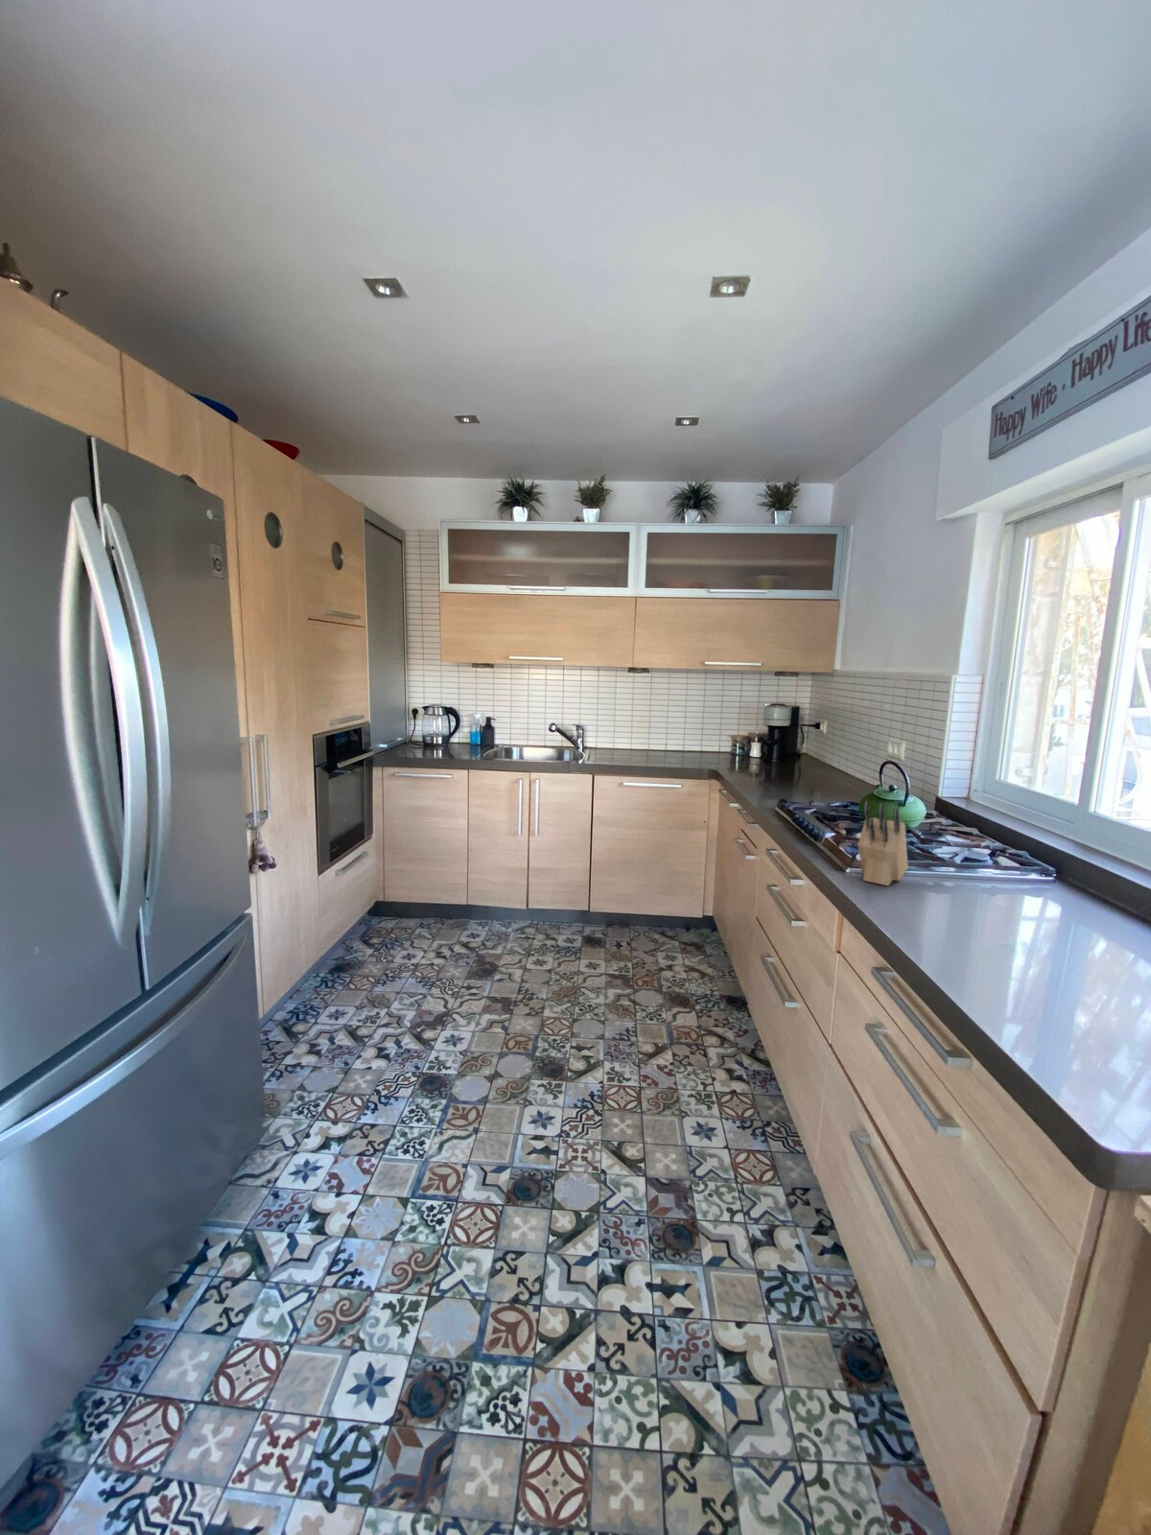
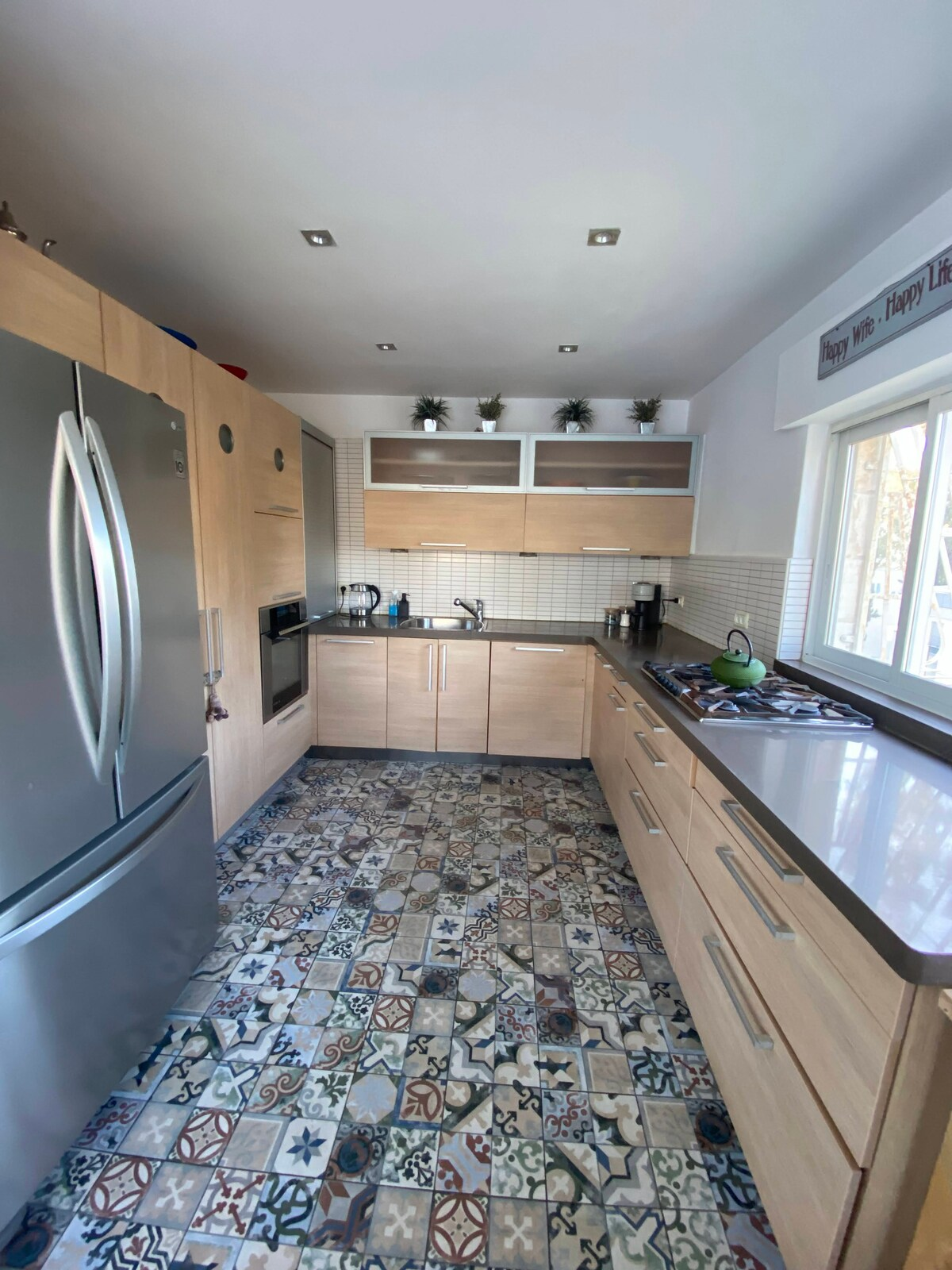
- knife block (884, 838)
